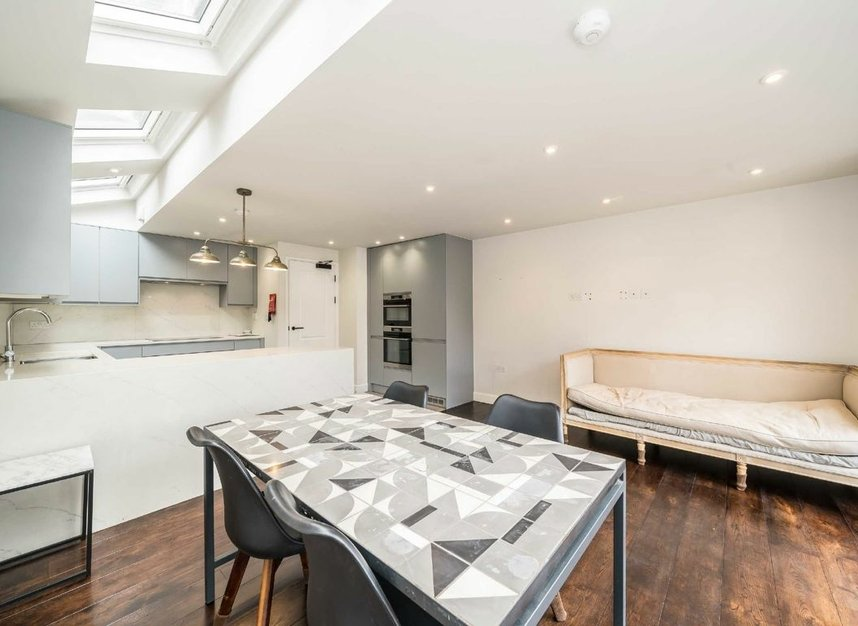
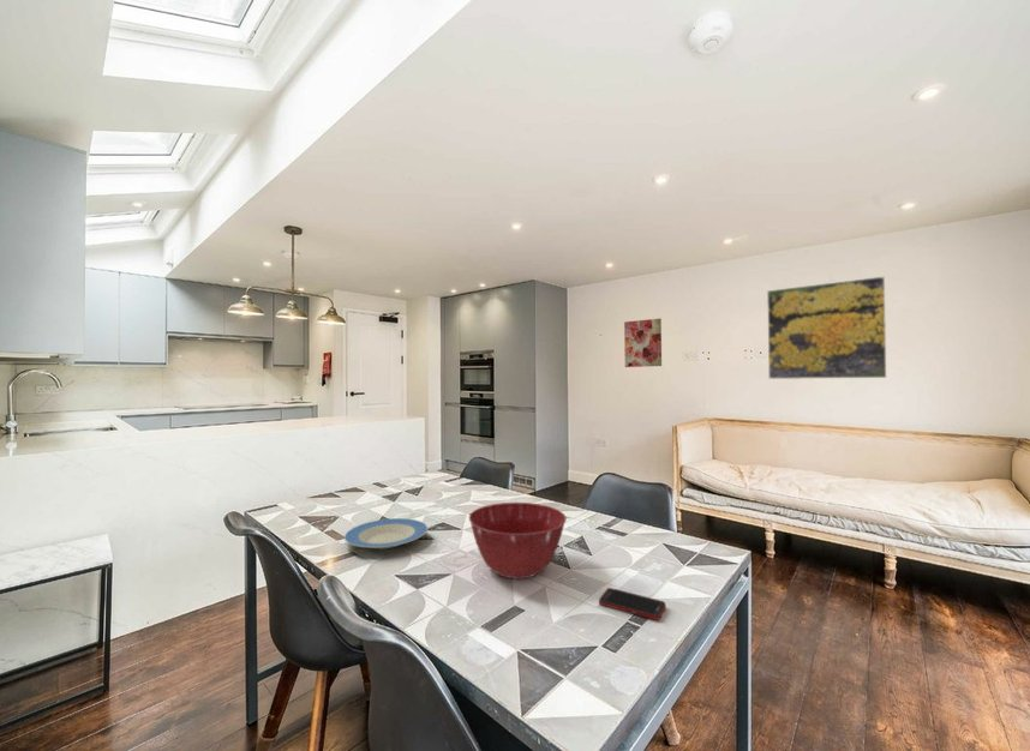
+ cell phone (631, 602)
+ plate (387, 536)
+ wall art (642, 343)
+ mixing bowl (517, 541)
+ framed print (822, 331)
